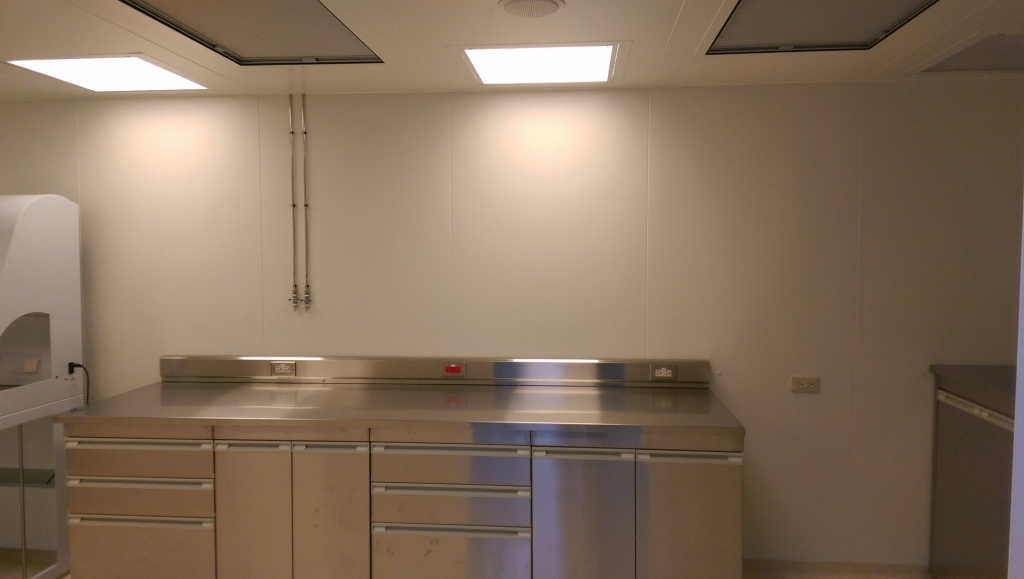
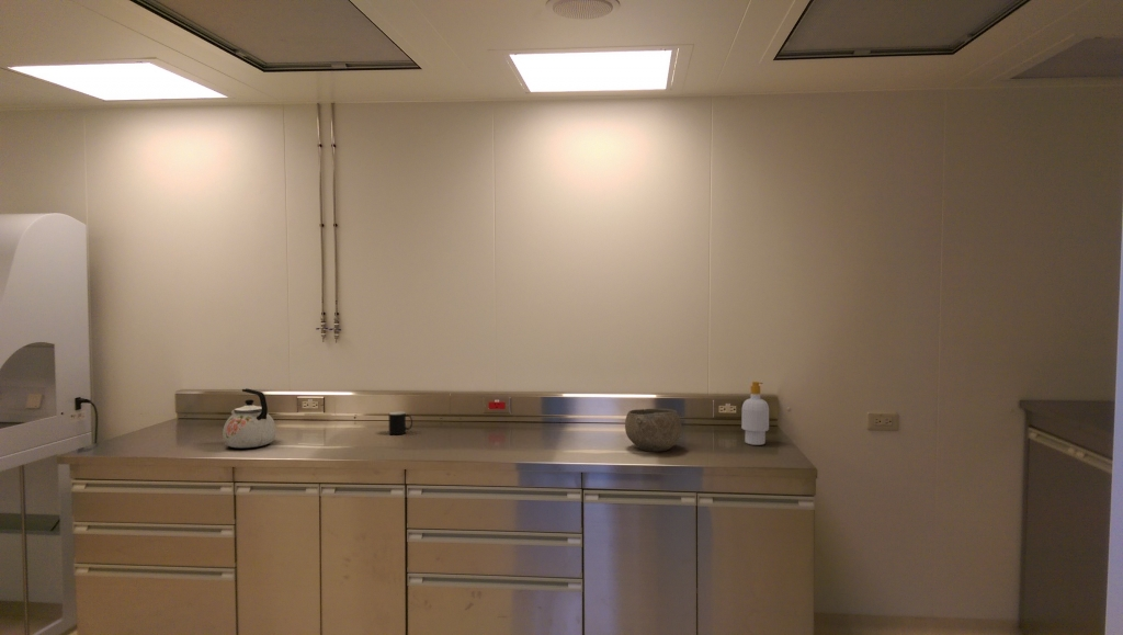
+ kettle (249, 417)
+ bowl (653, 429)
+ cup (400, 422)
+ soap bottle (755, 412)
